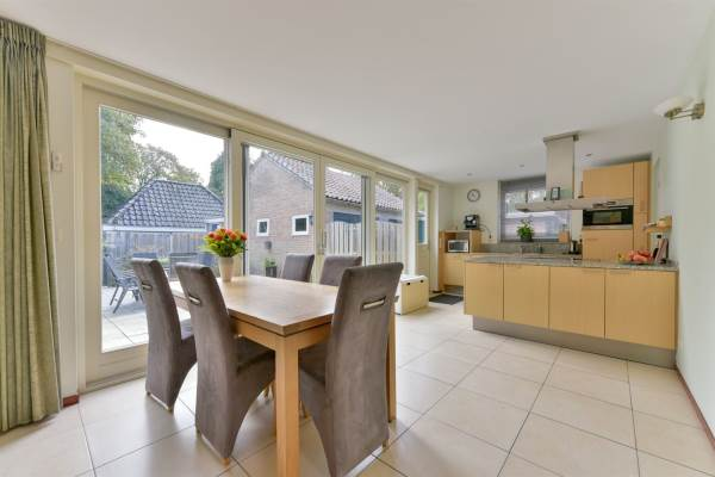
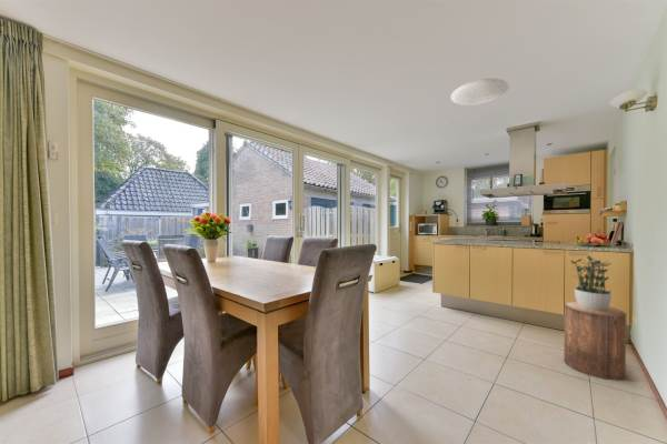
+ potted plant (589, 281)
+ stool (593, 337)
+ ceiling light (478, 92)
